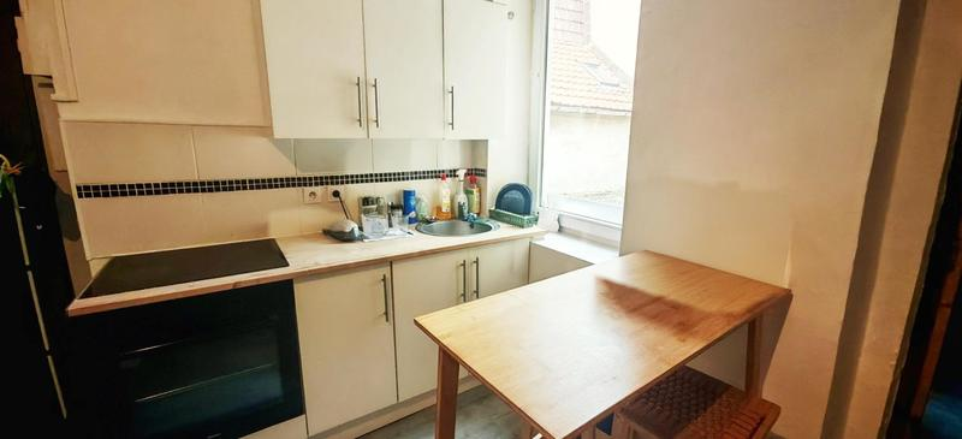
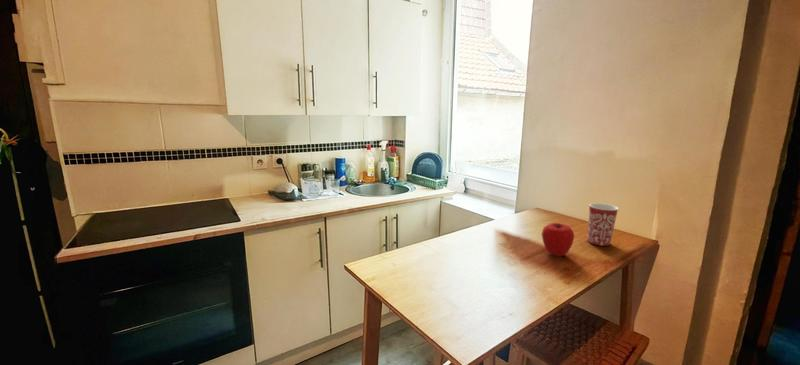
+ mug (599, 222)
+ apple (557, 238)
